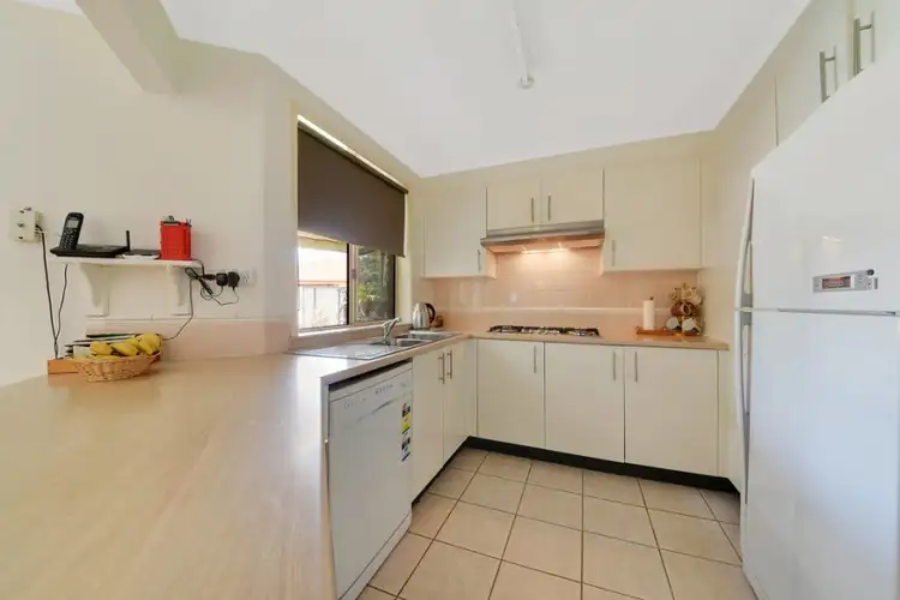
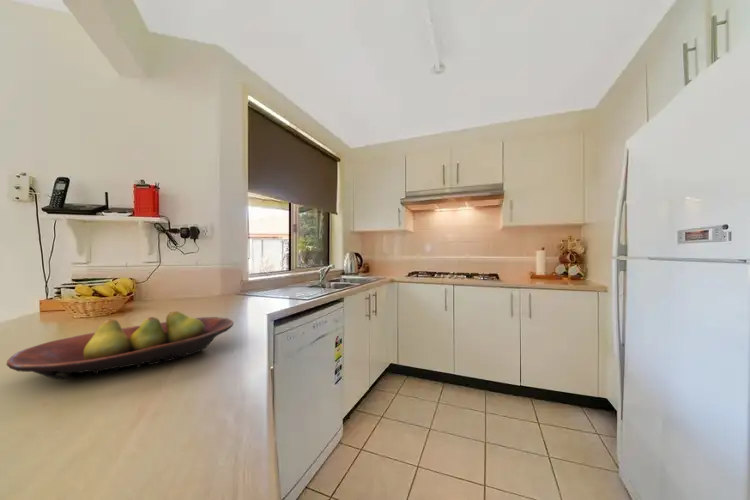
+ fruit bowl (143, 337)
